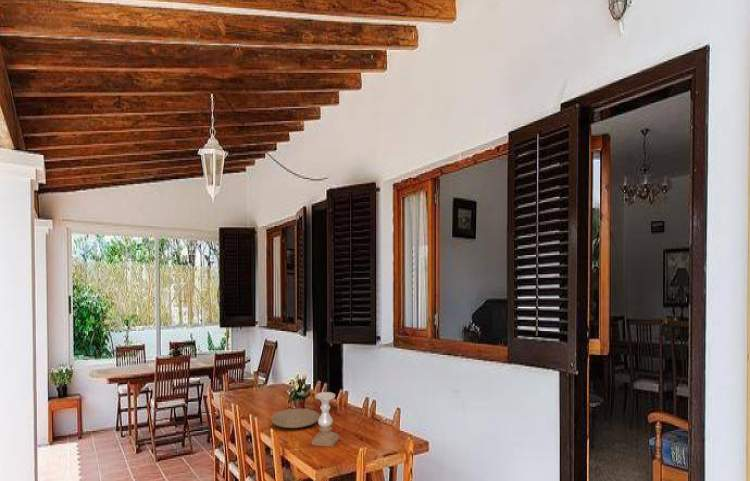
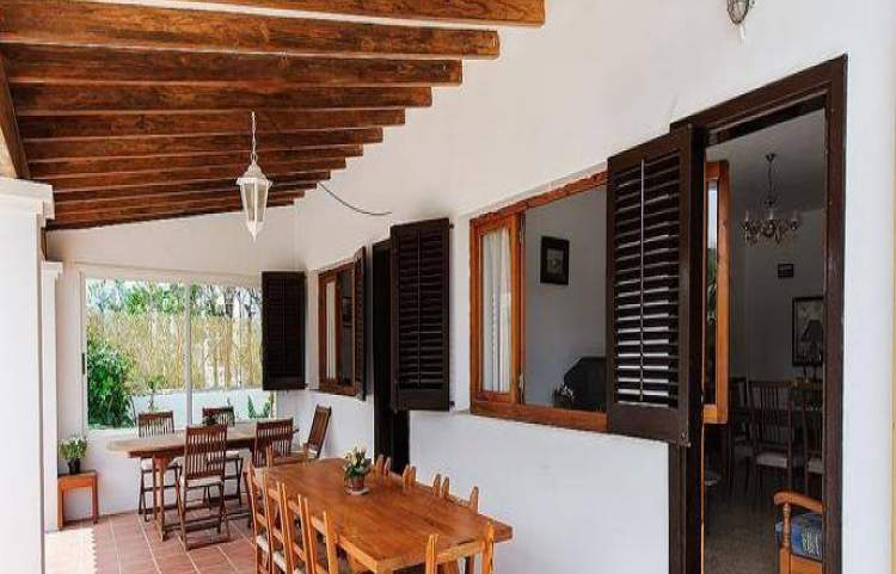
- plate (295, 420)
- candle holder (325, 418)
